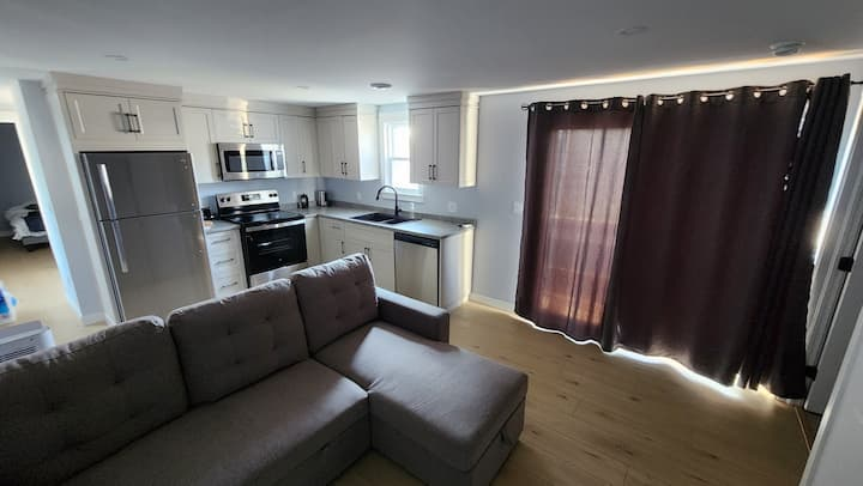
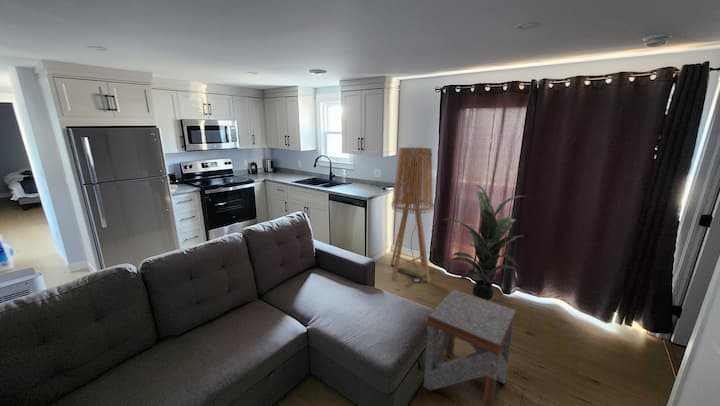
+ indoor plant (484, 247)
+ side table (472, 346)
+ floor lamp (410, 213)
